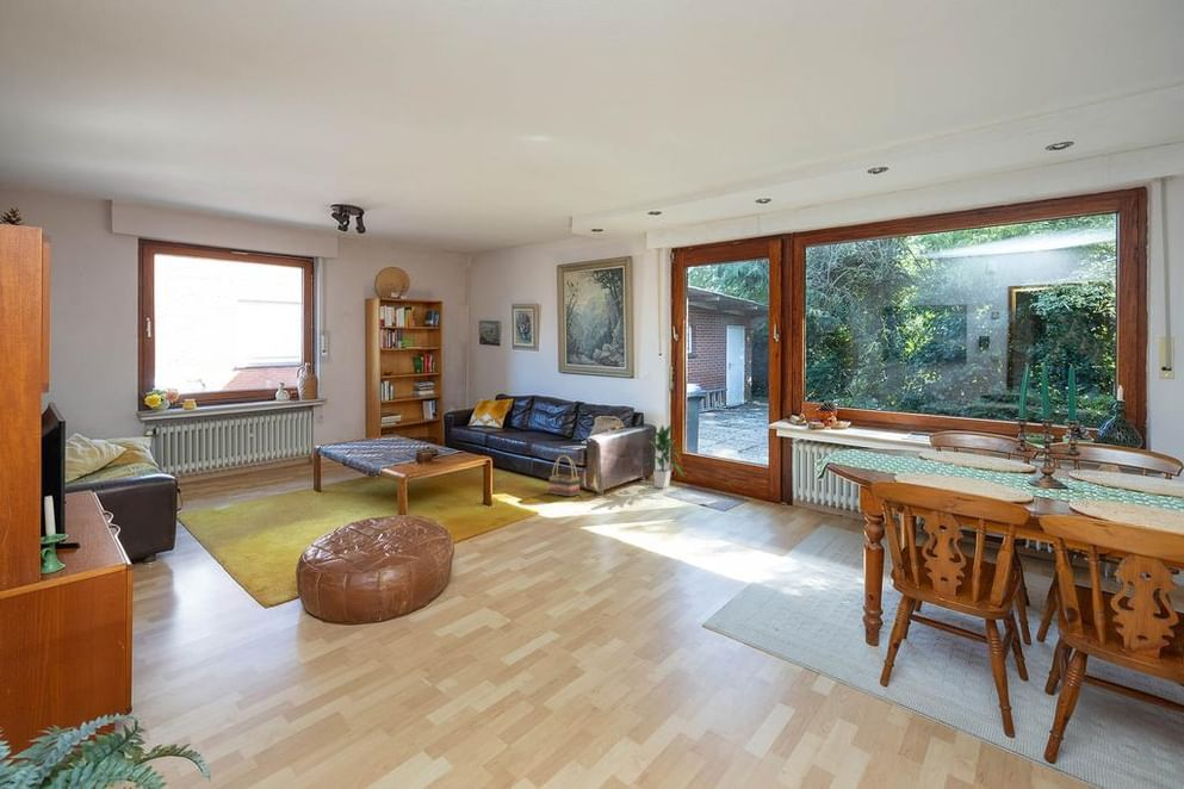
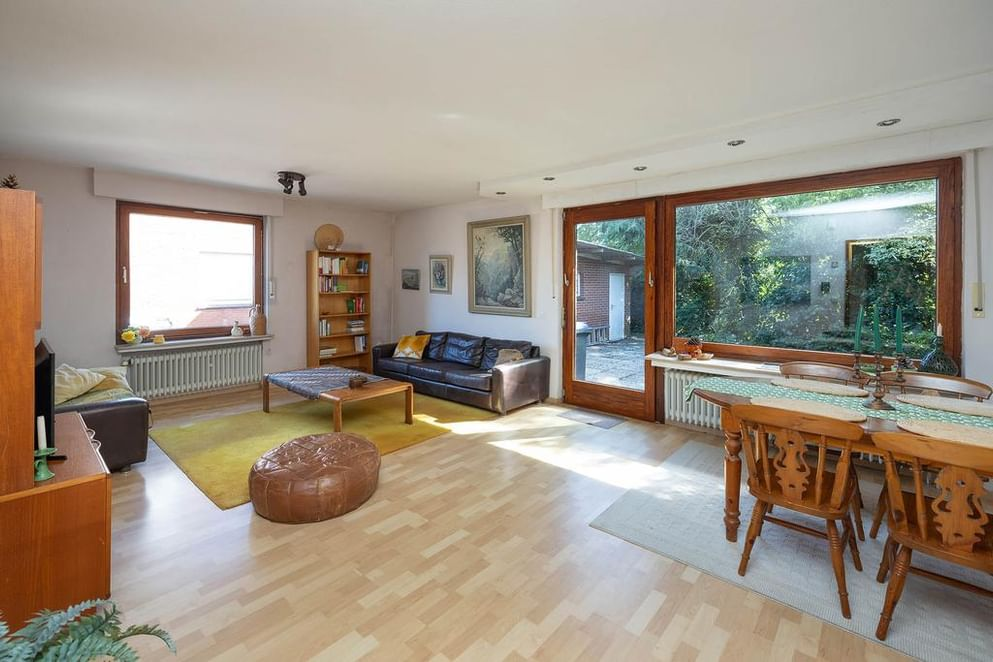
- basket (564, 476)
- indoor plant (663, 455)
